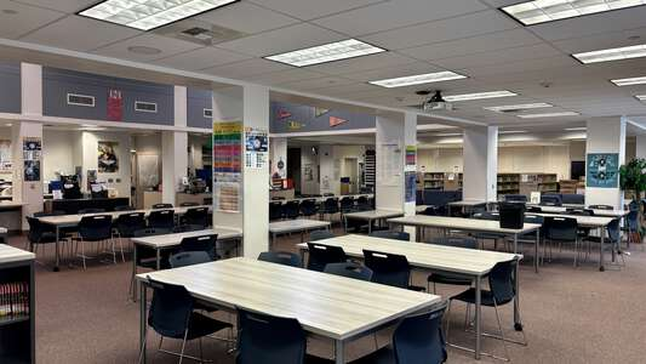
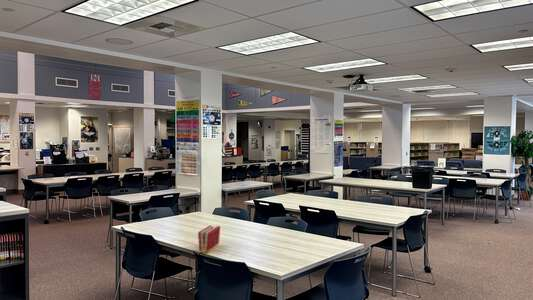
+ book (209, 238)
